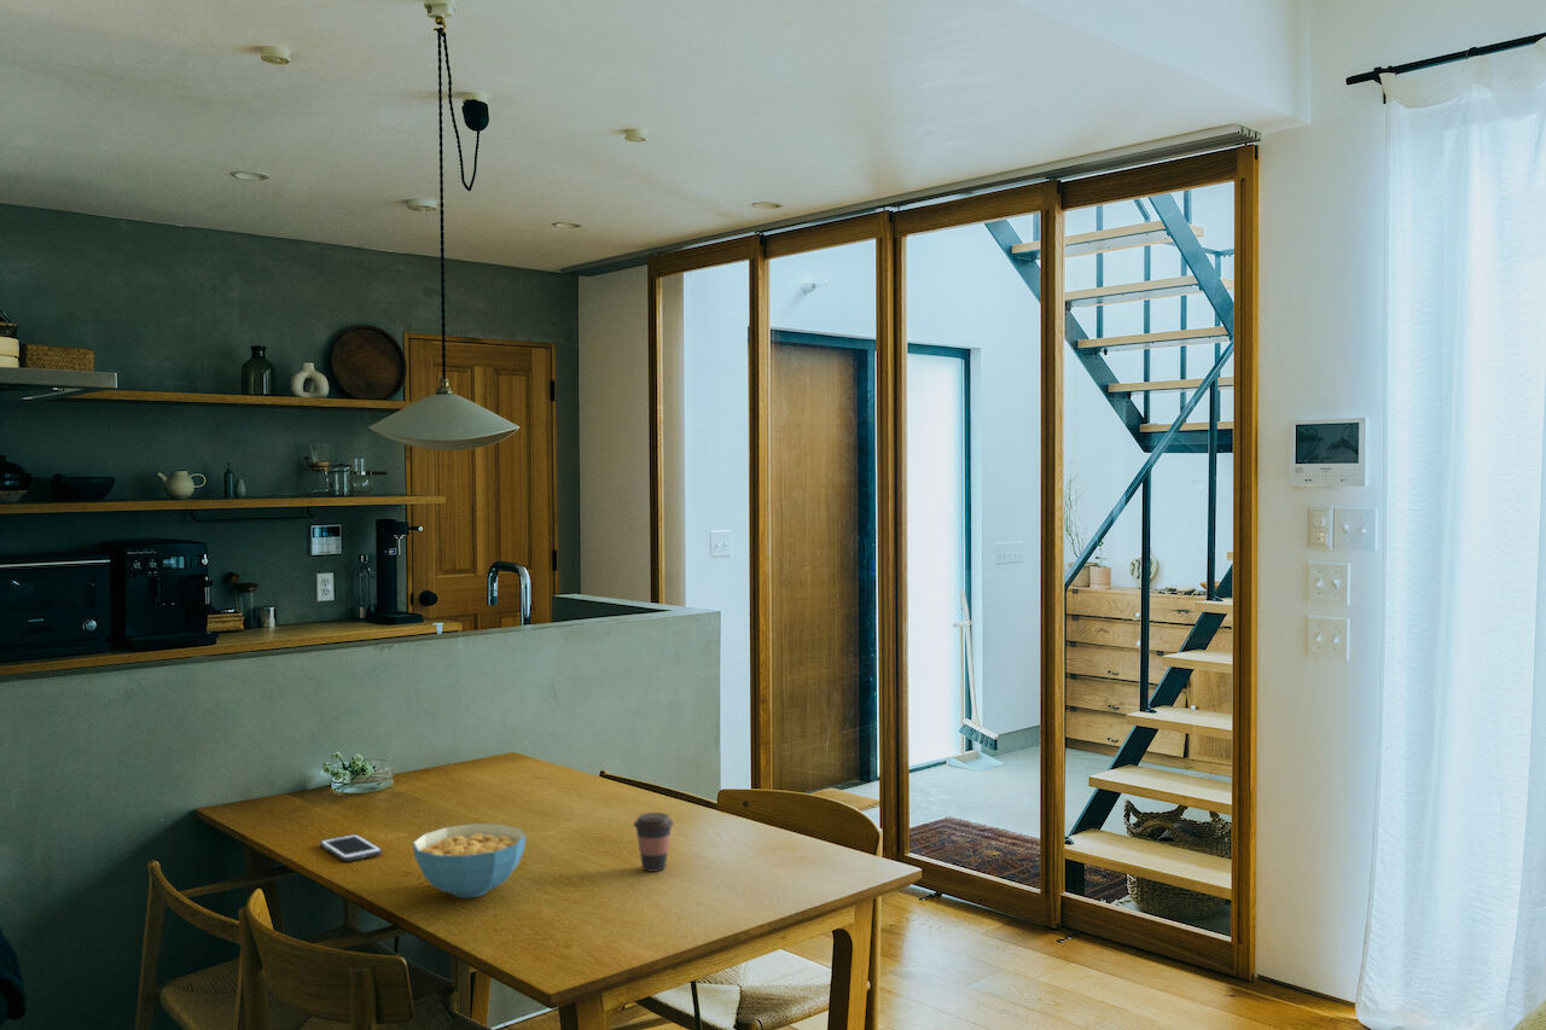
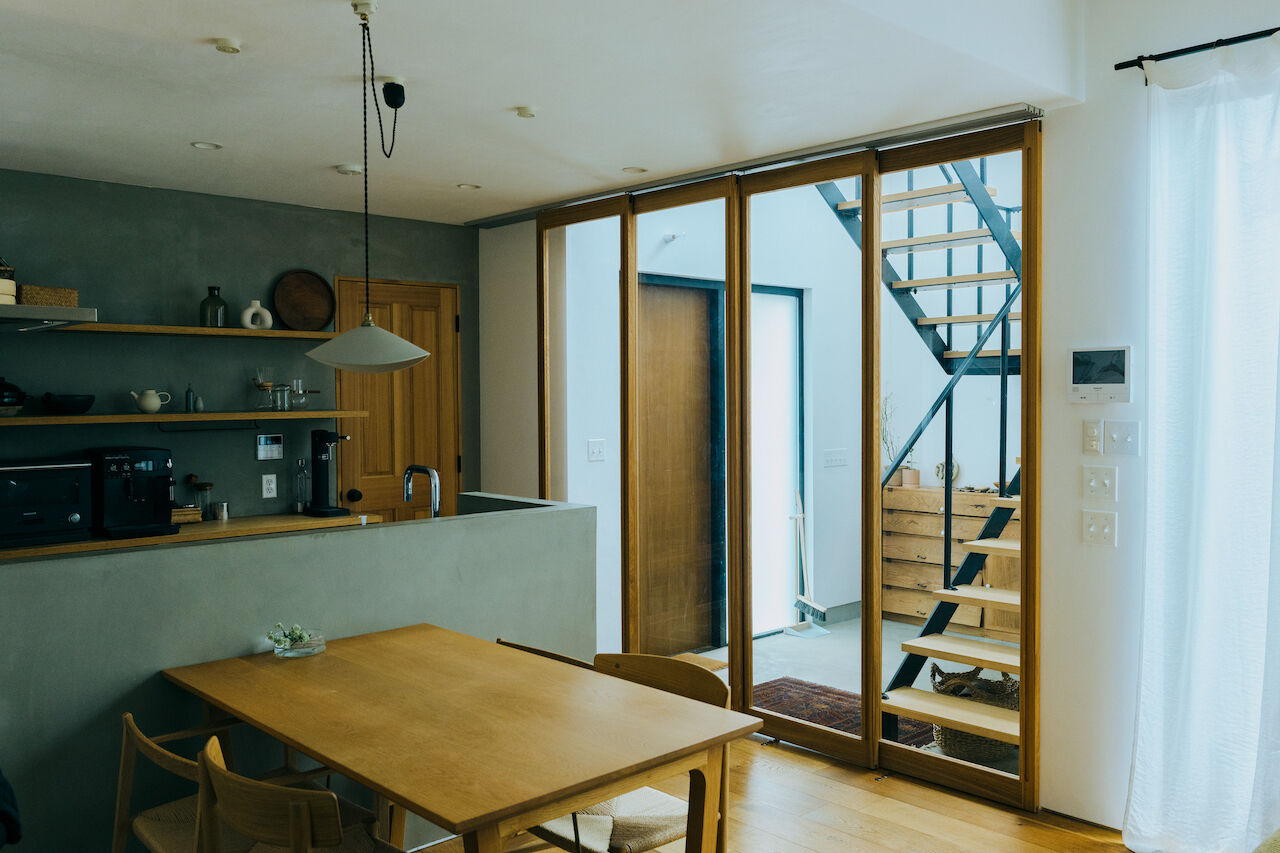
- coffee cup (653, 842)
- cell phone (350, 846)
- cereal bowl (470, 865)
